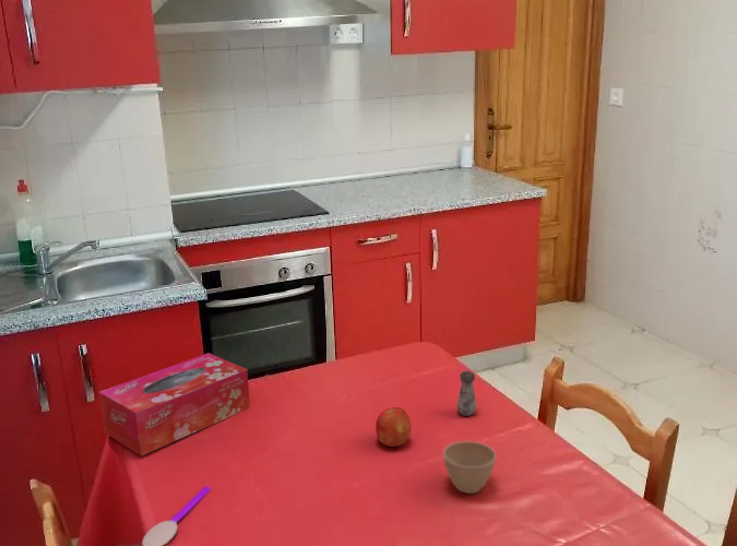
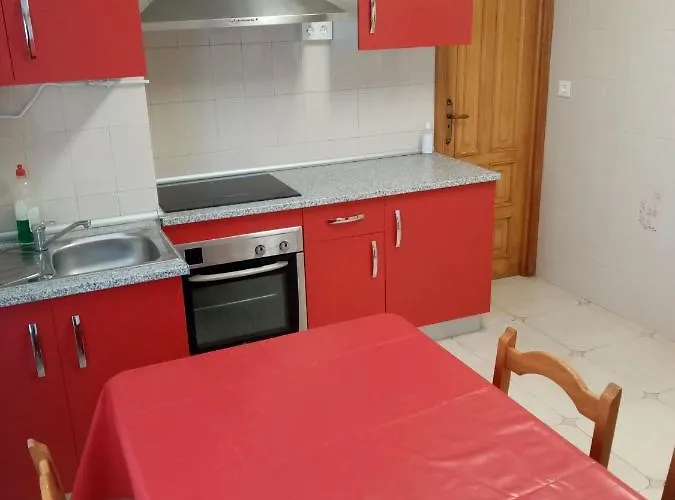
- spoon (179, 514)
- flower pot (468, 470)
- fruit (393, 426)
- salt shaker (466, 392)
- tissue box (177, 400)
